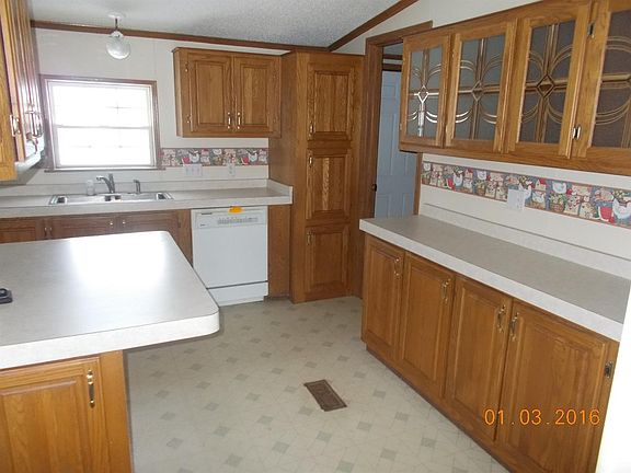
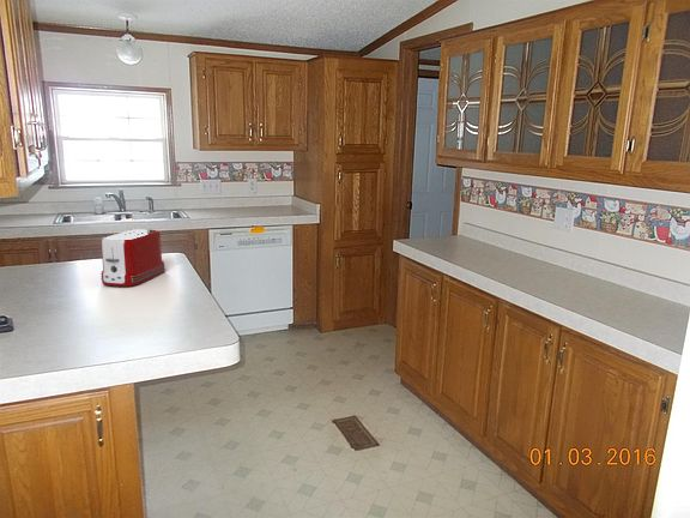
+ toaster (133, 255)
